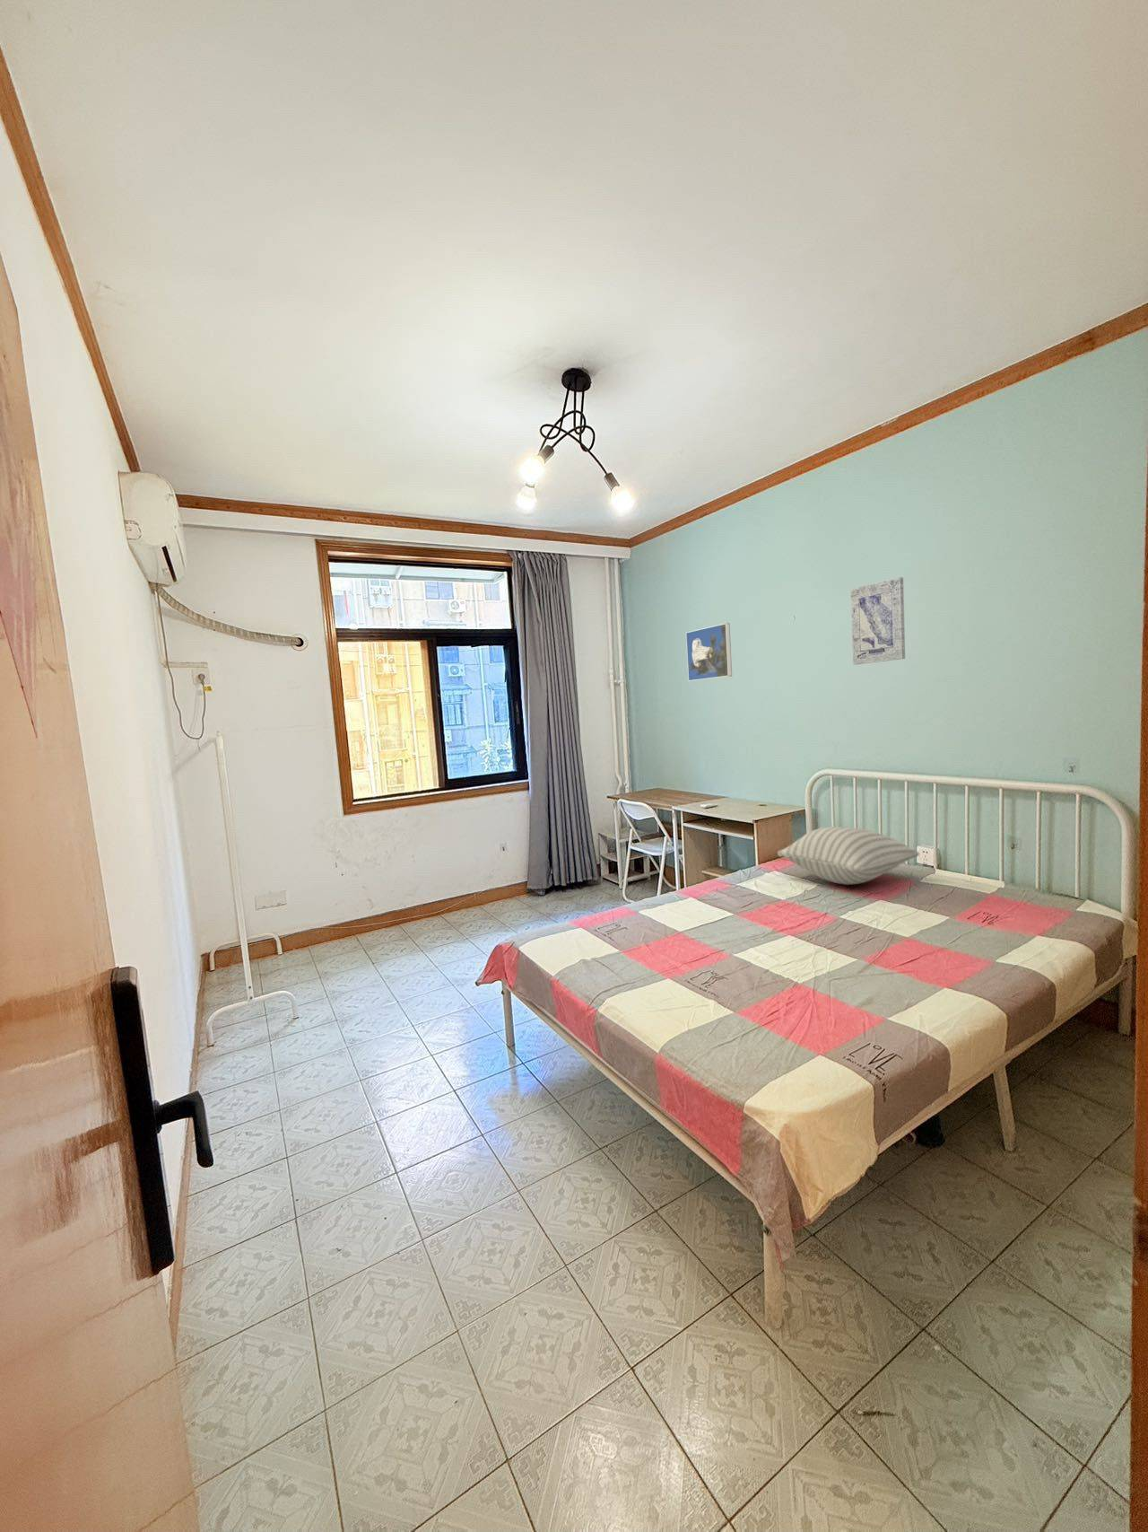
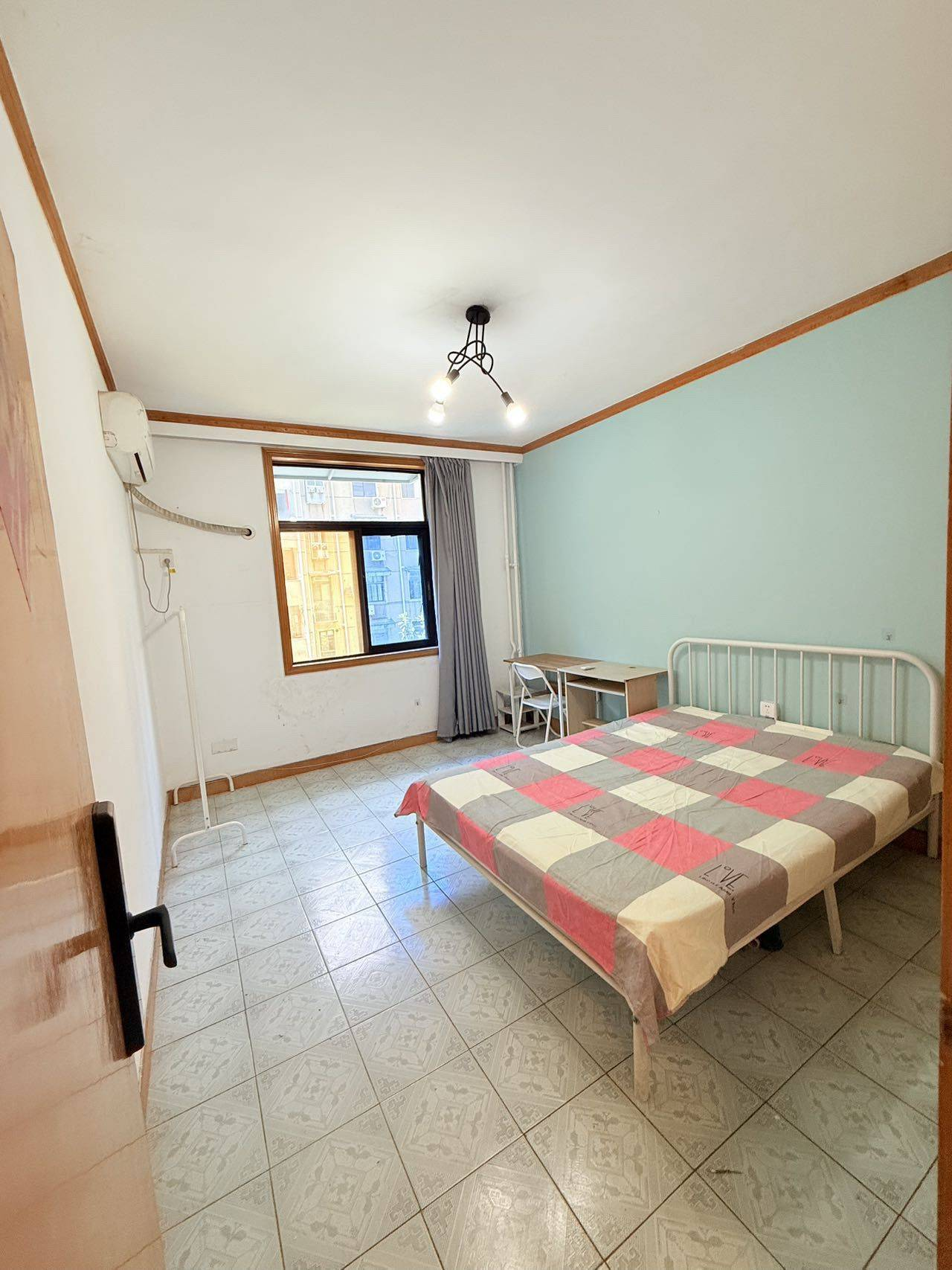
- wall art (877, 622)
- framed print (708, 654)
- pillow (845, 854)
